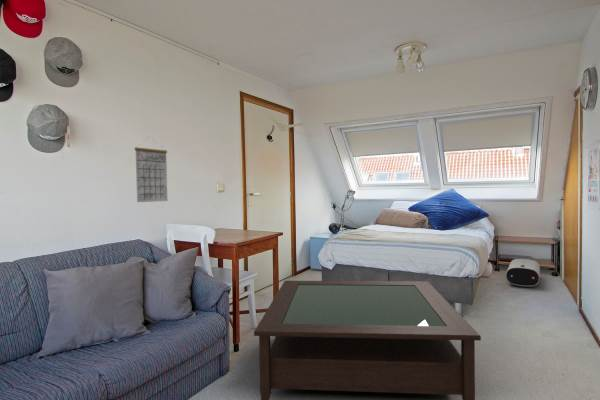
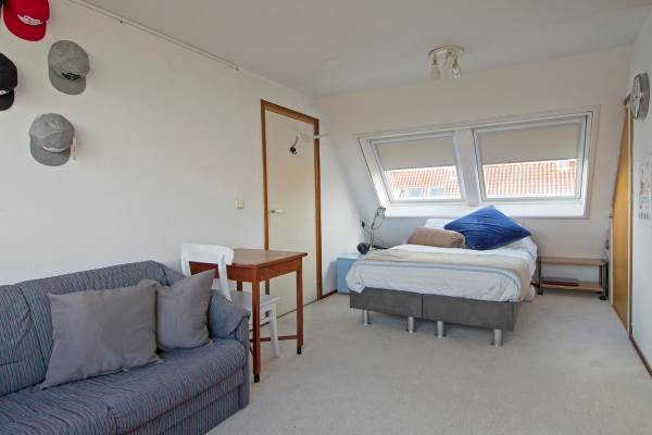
- air purifier (523, 271)
- coffee table (359, 334)
- calendar (152, 169)
